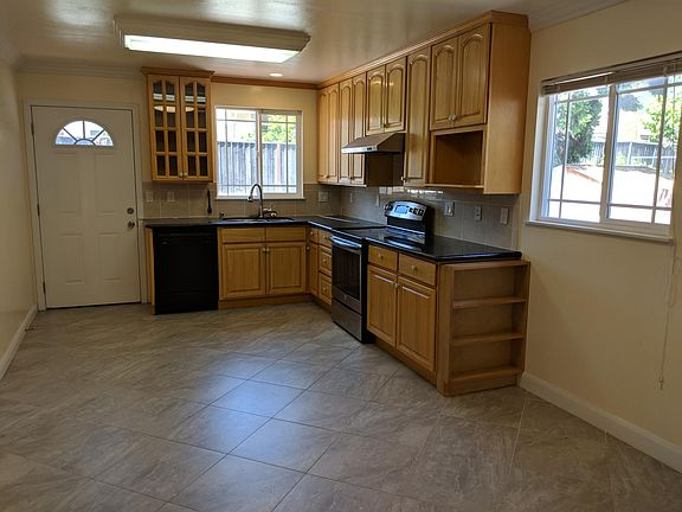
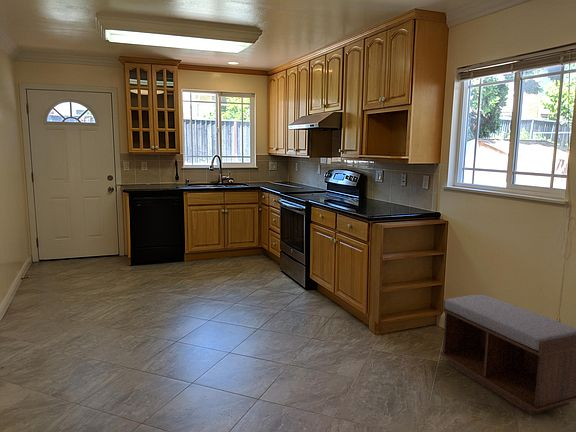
+ bench (505, 347)
